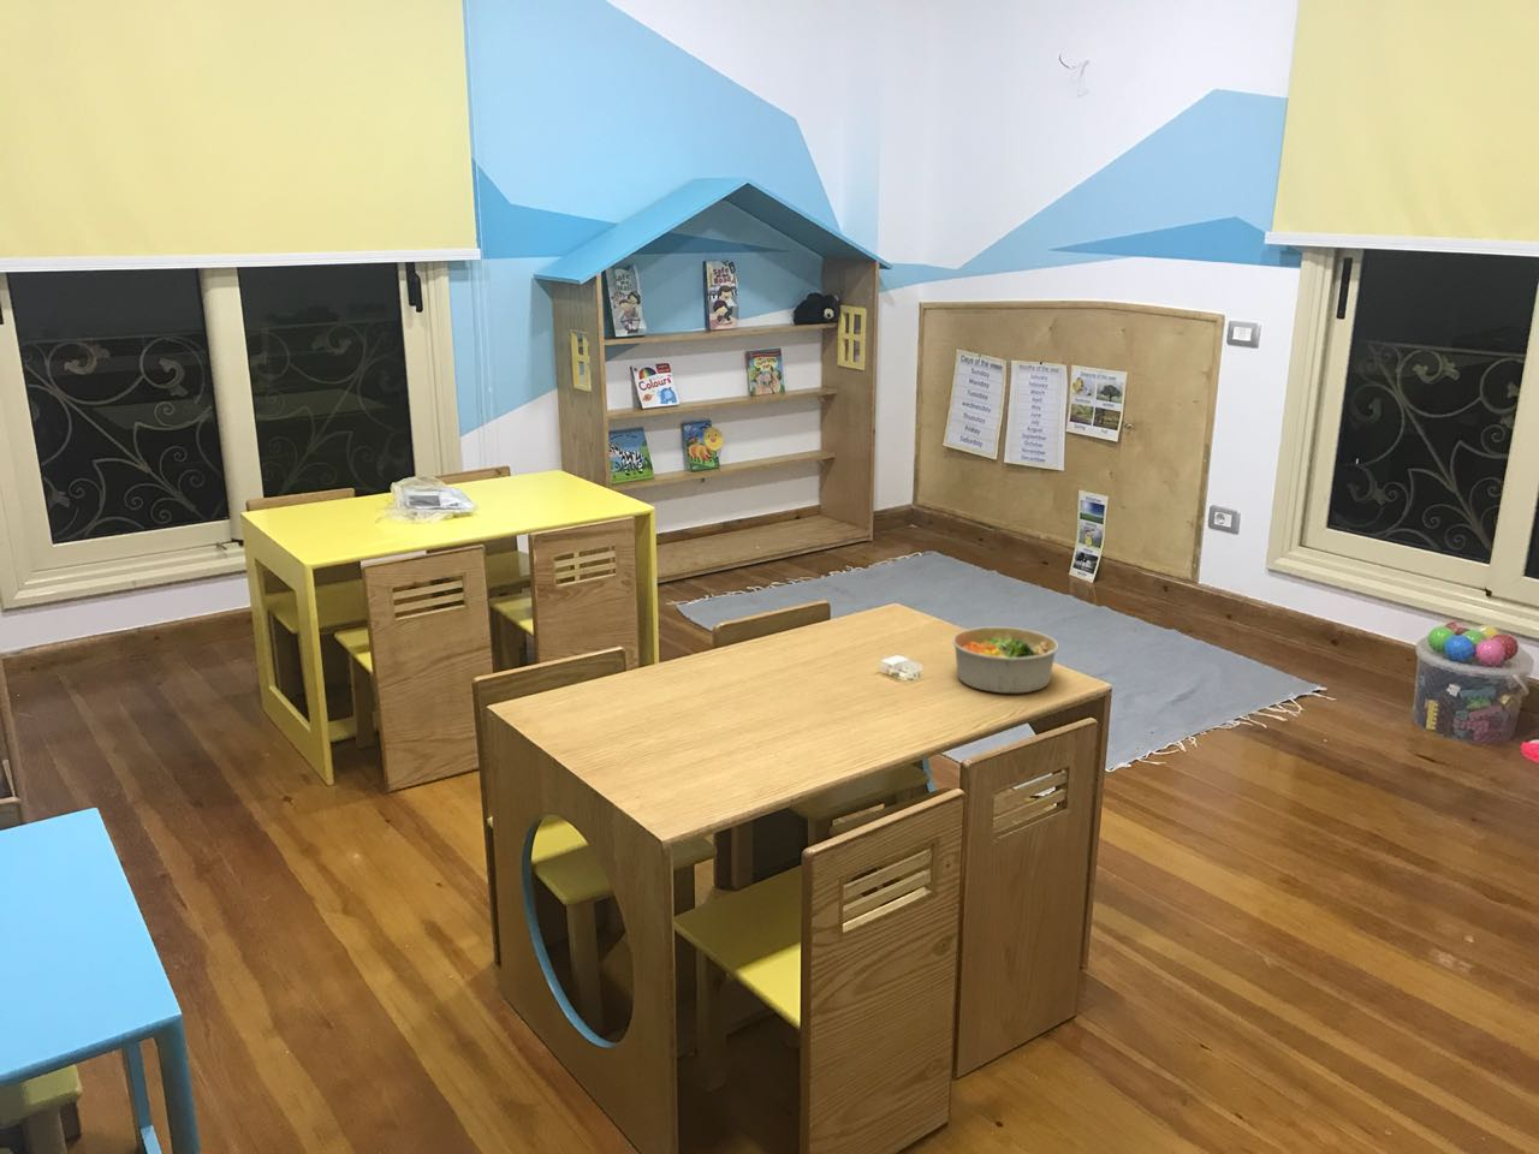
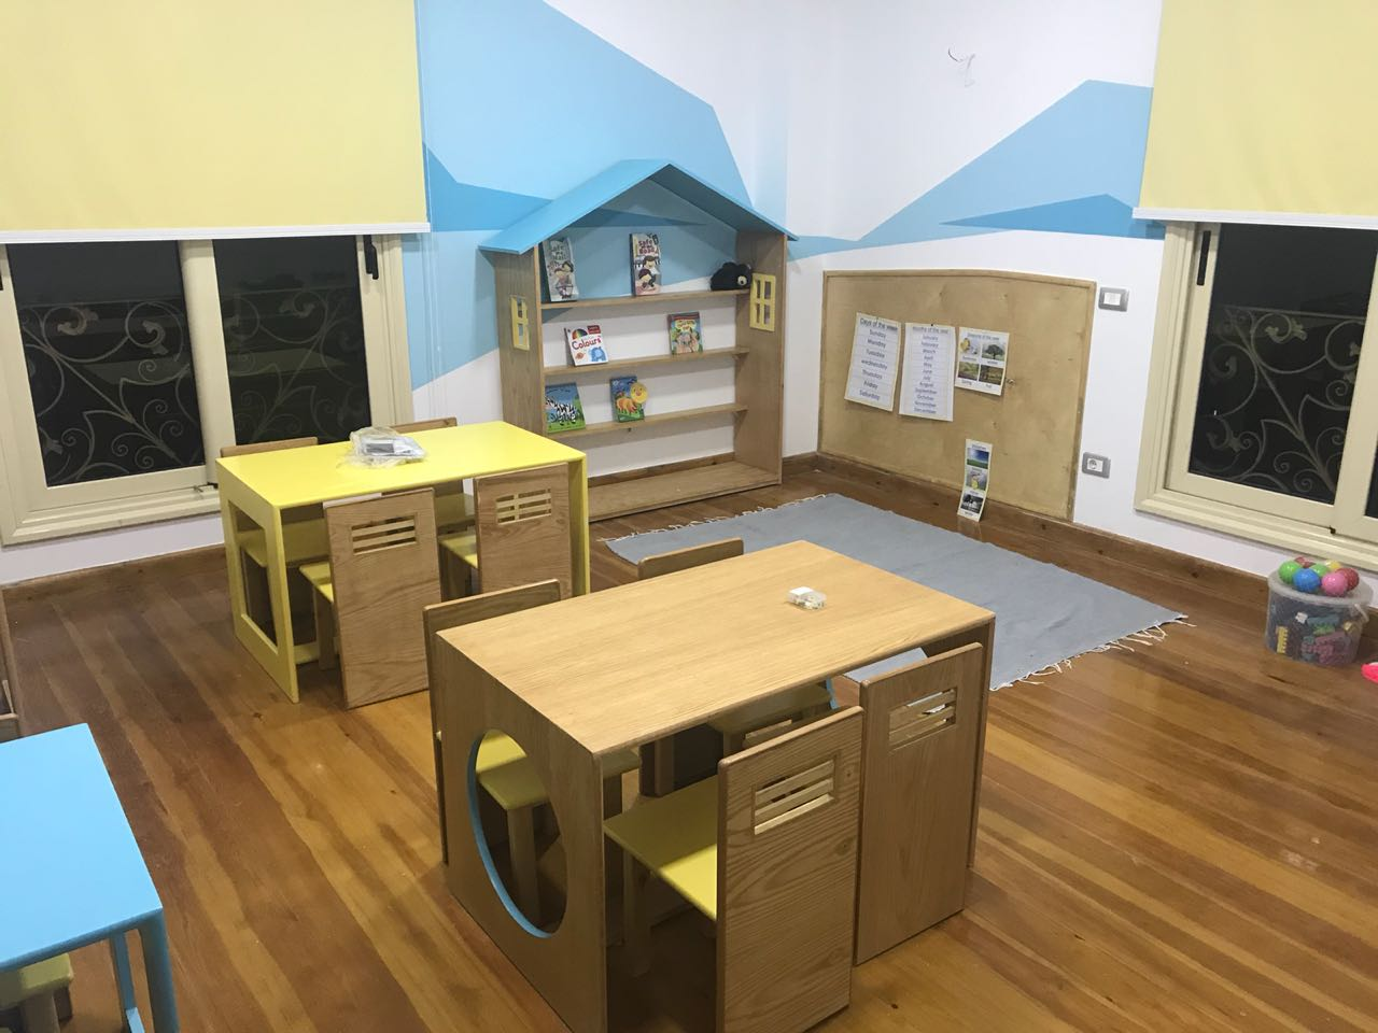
- bowl (1003, 657)
